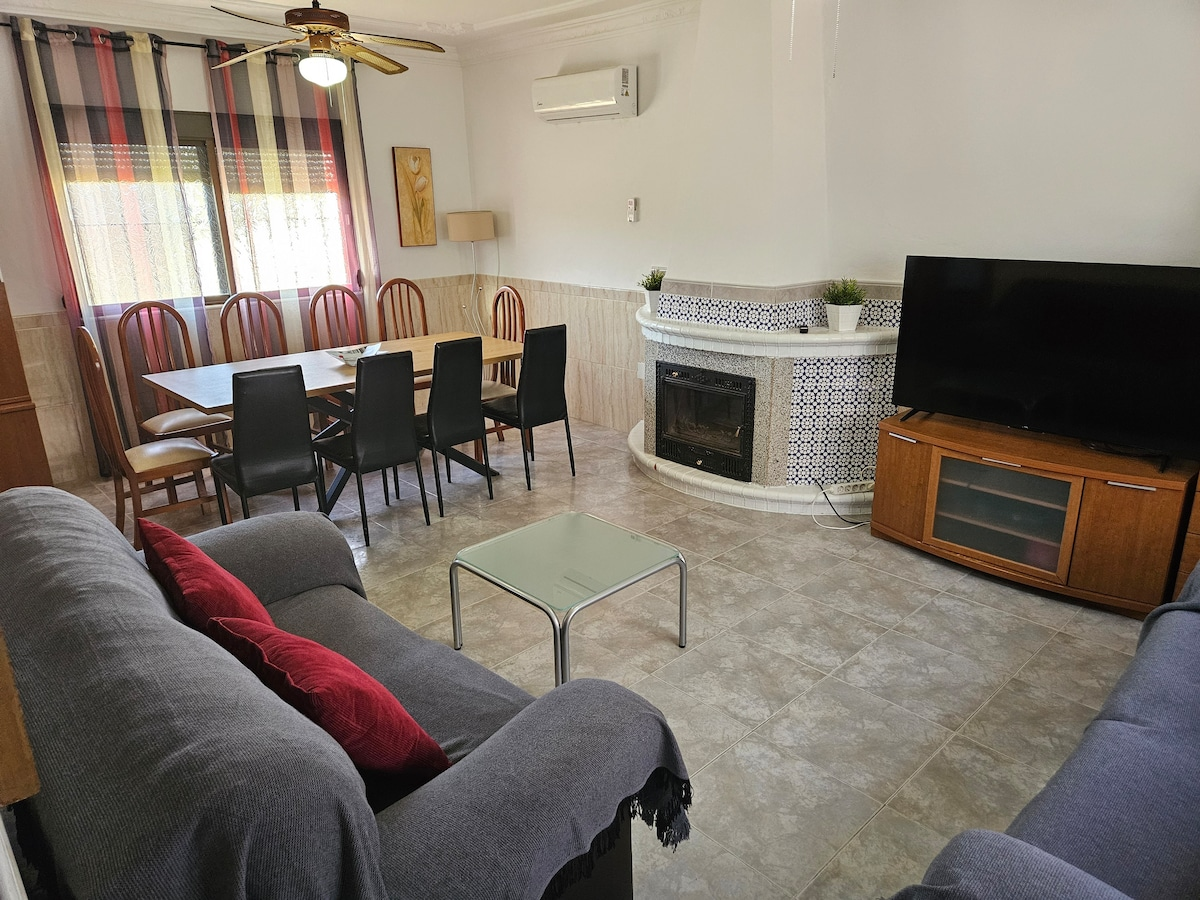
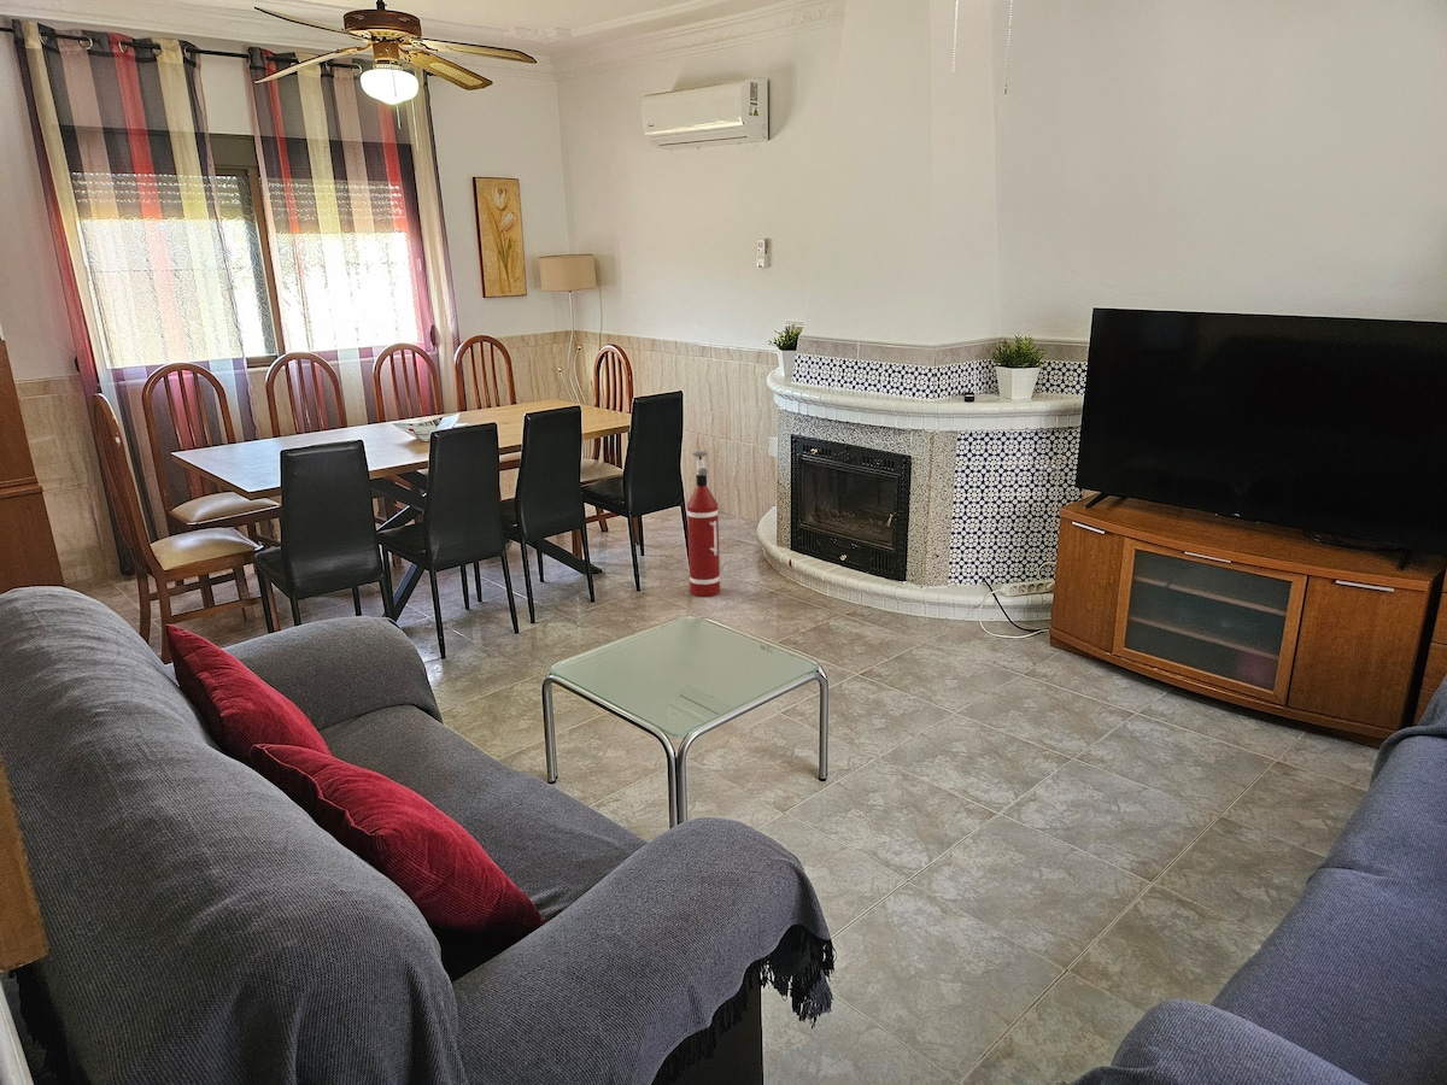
+ fire extinguisher (705, 524)
